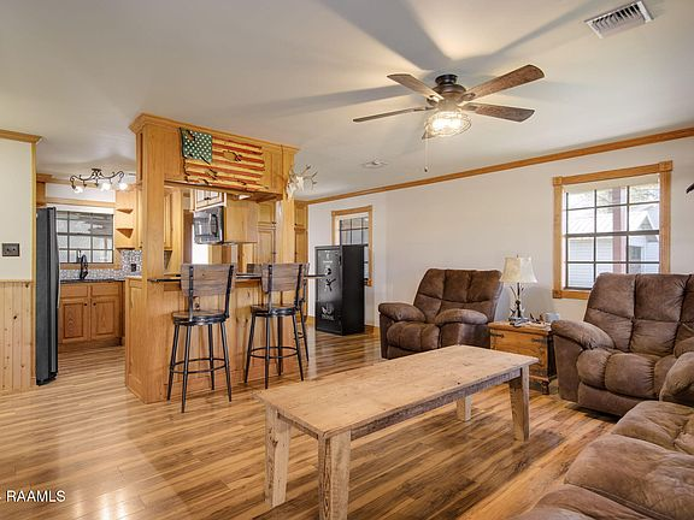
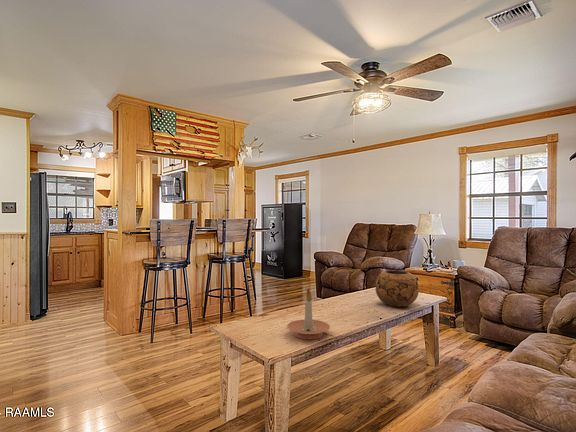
+ candle holder (308, 311)
+ decorative bowl (396, 288)
